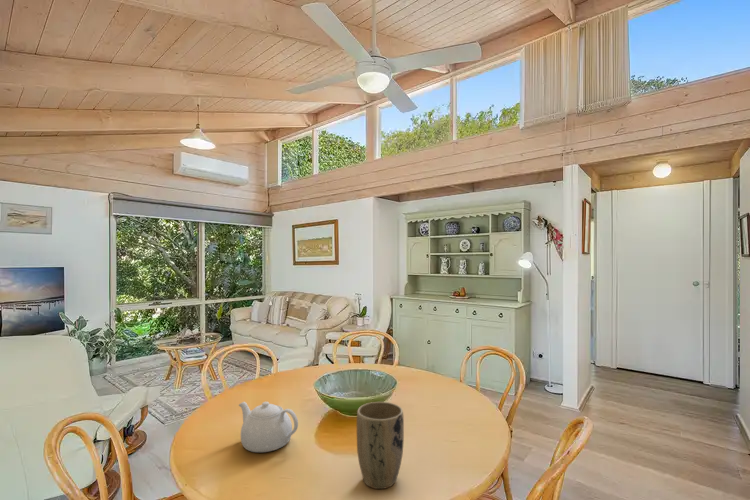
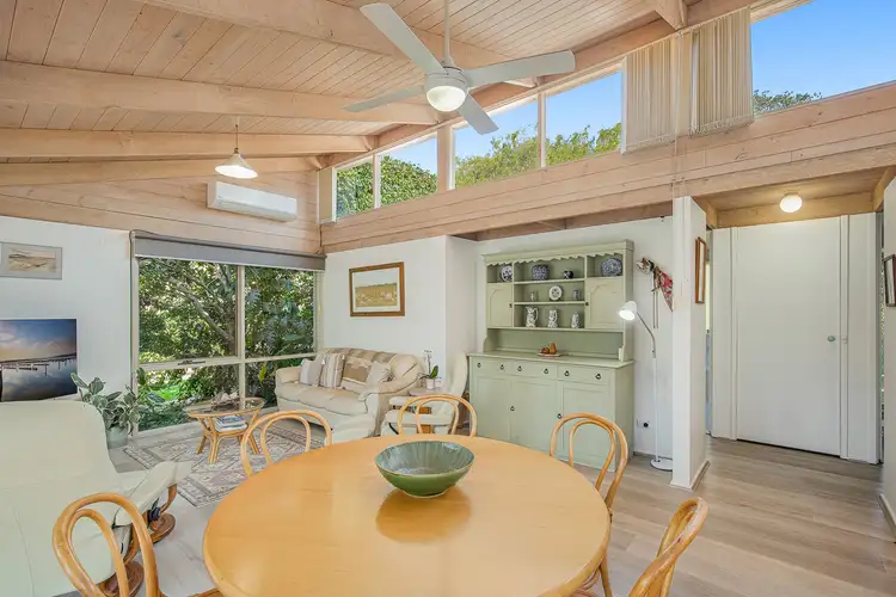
- teapot (267, 422)
- plant pot (380, 444)
